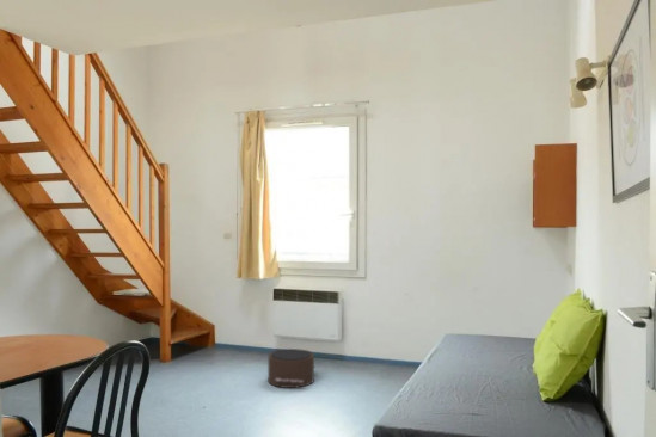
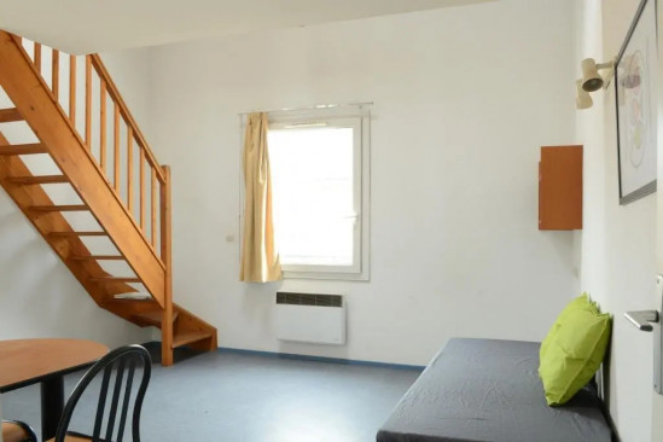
- pouf (294, 367)
